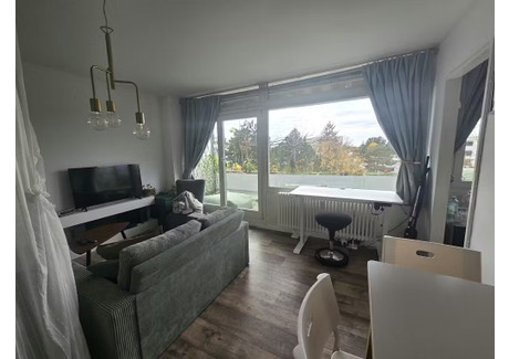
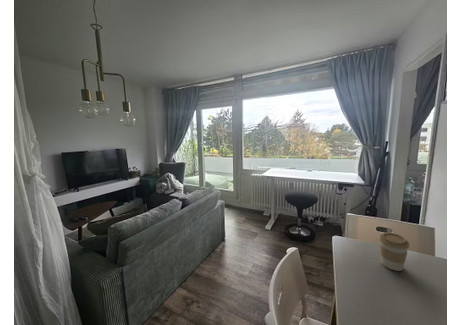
+ coffee cup (392, 250)
